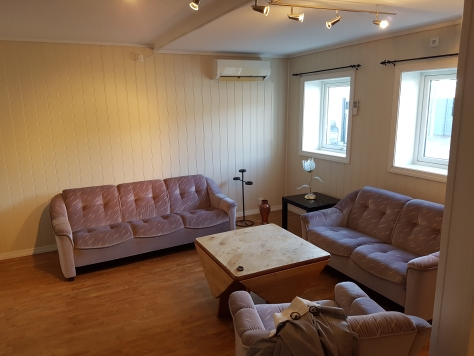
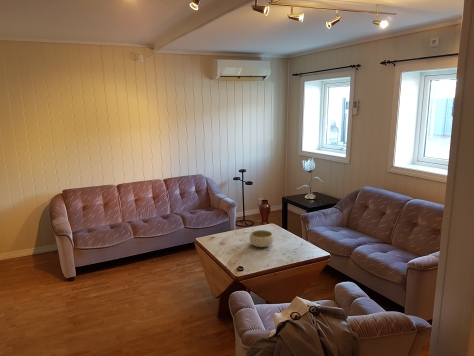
+ bowl (261, 239)
